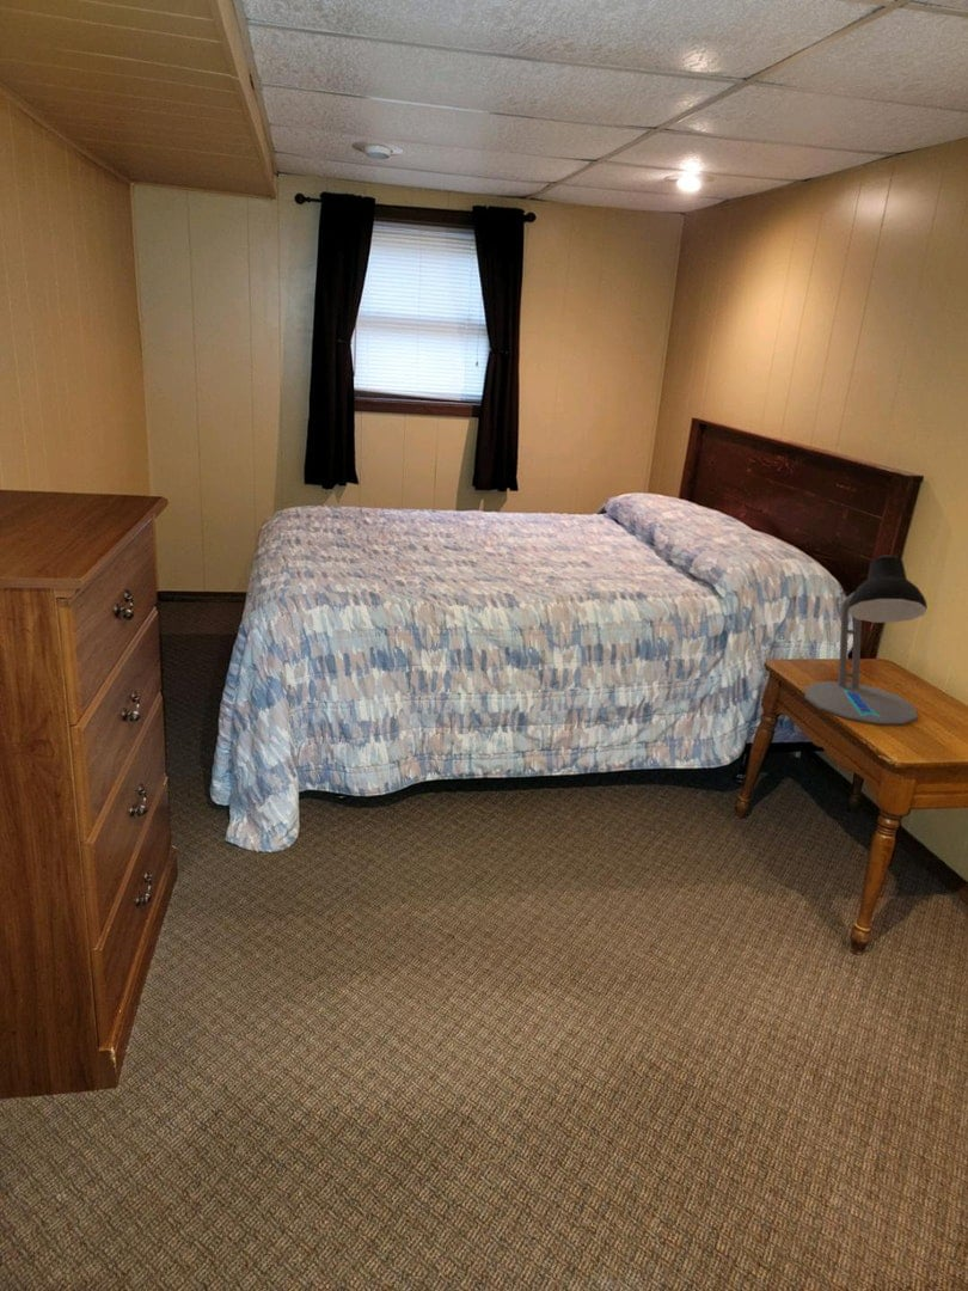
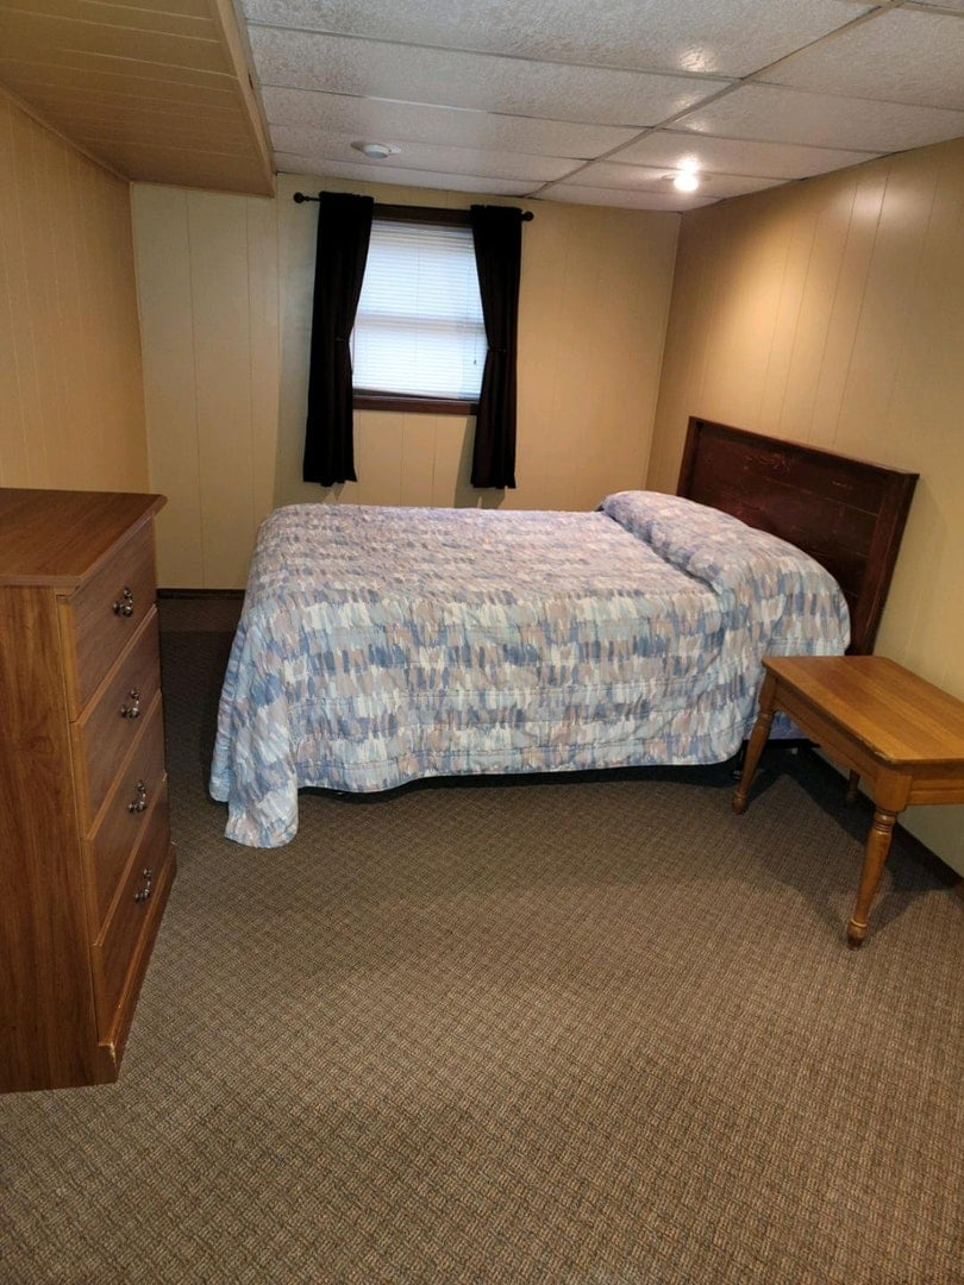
- desk lamp (871, 620)
